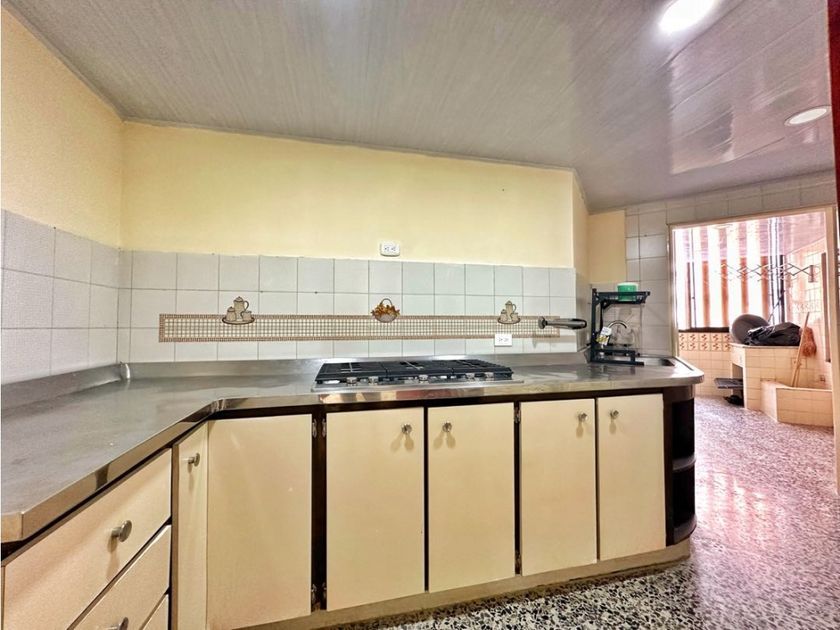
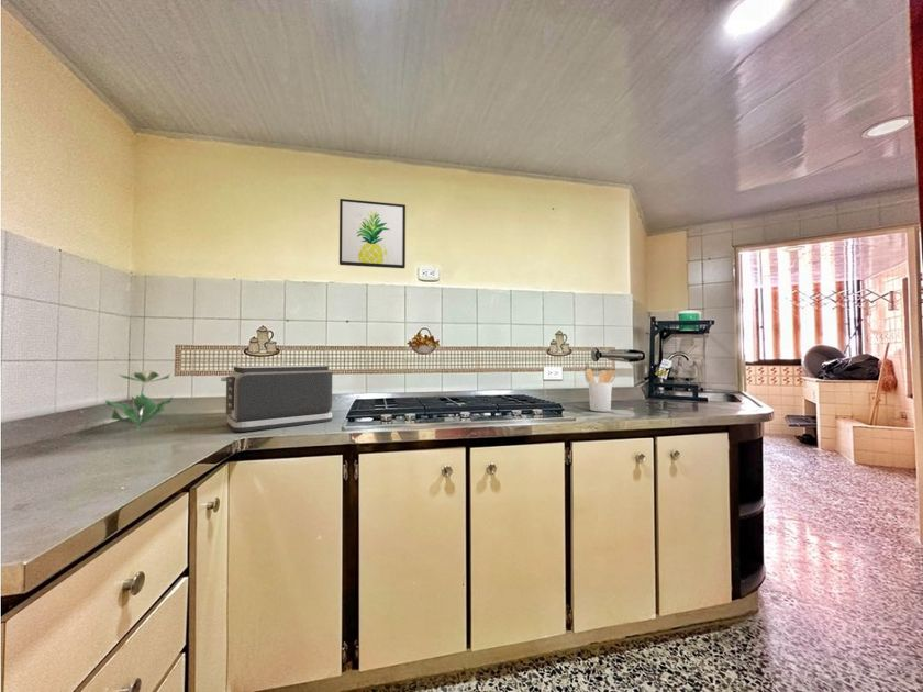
+ utensil holder (602, 389)
+ flower (142, 400)
+ wall art (372, 234)
+ toaster (277, 394)
